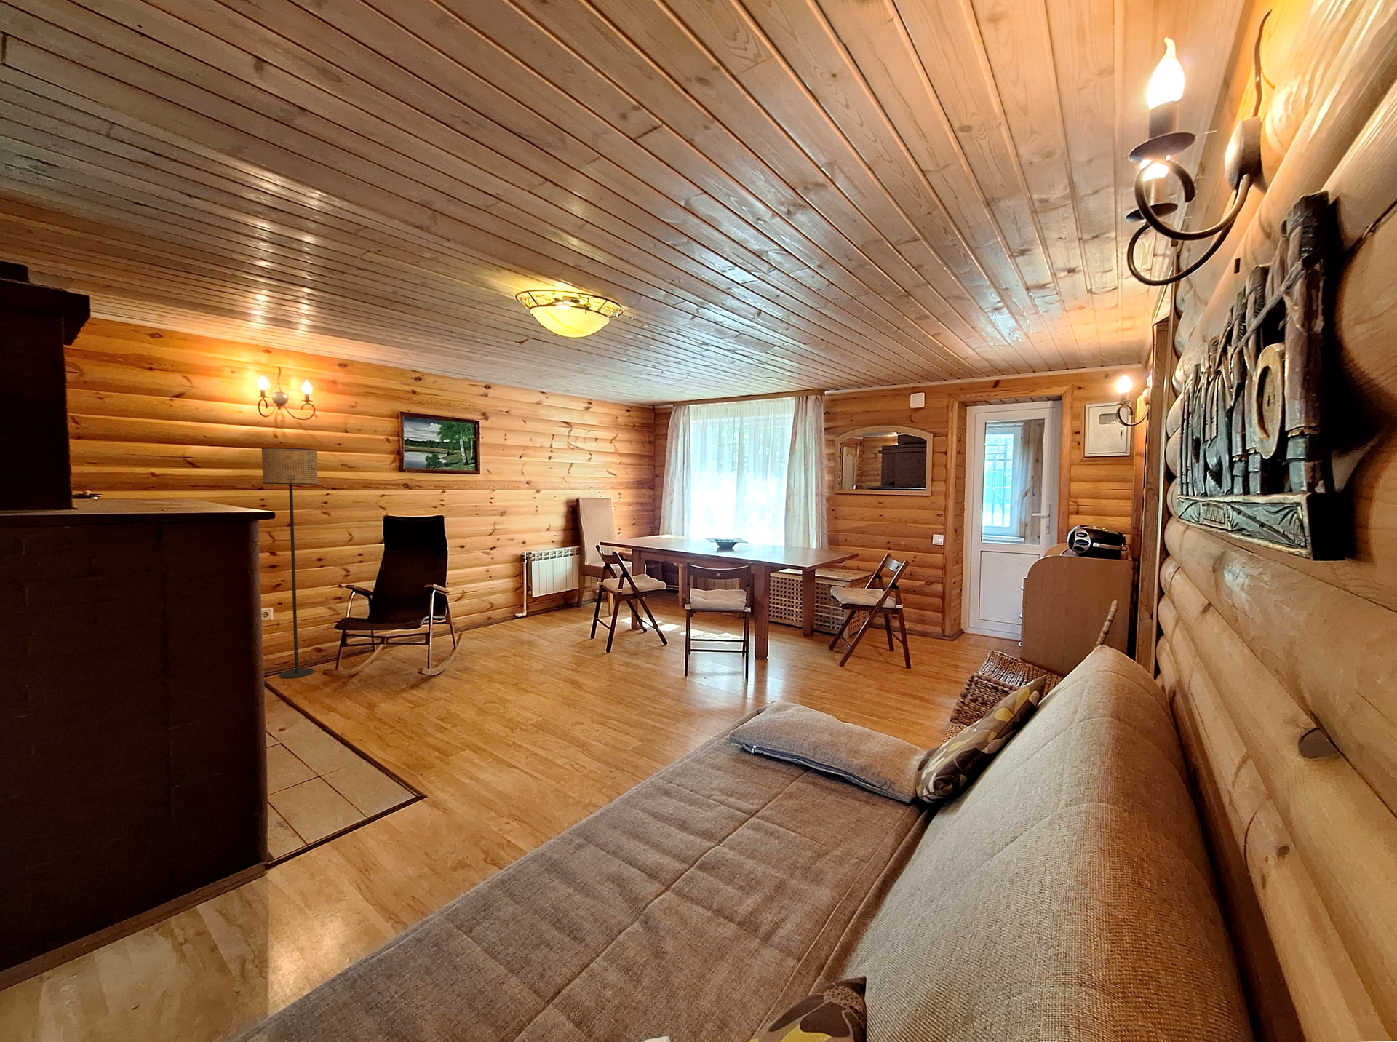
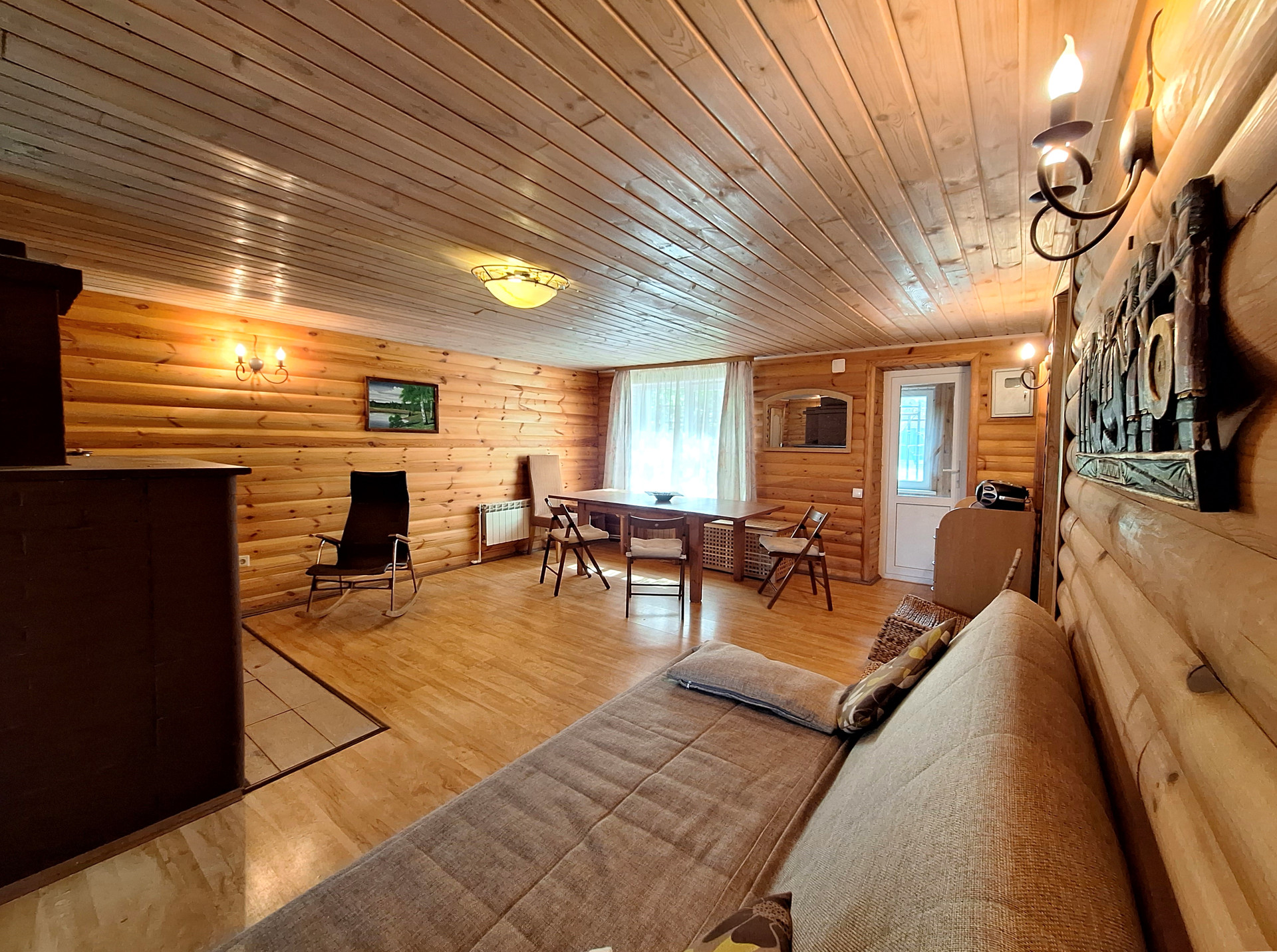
- floor lamp (293, 563)
